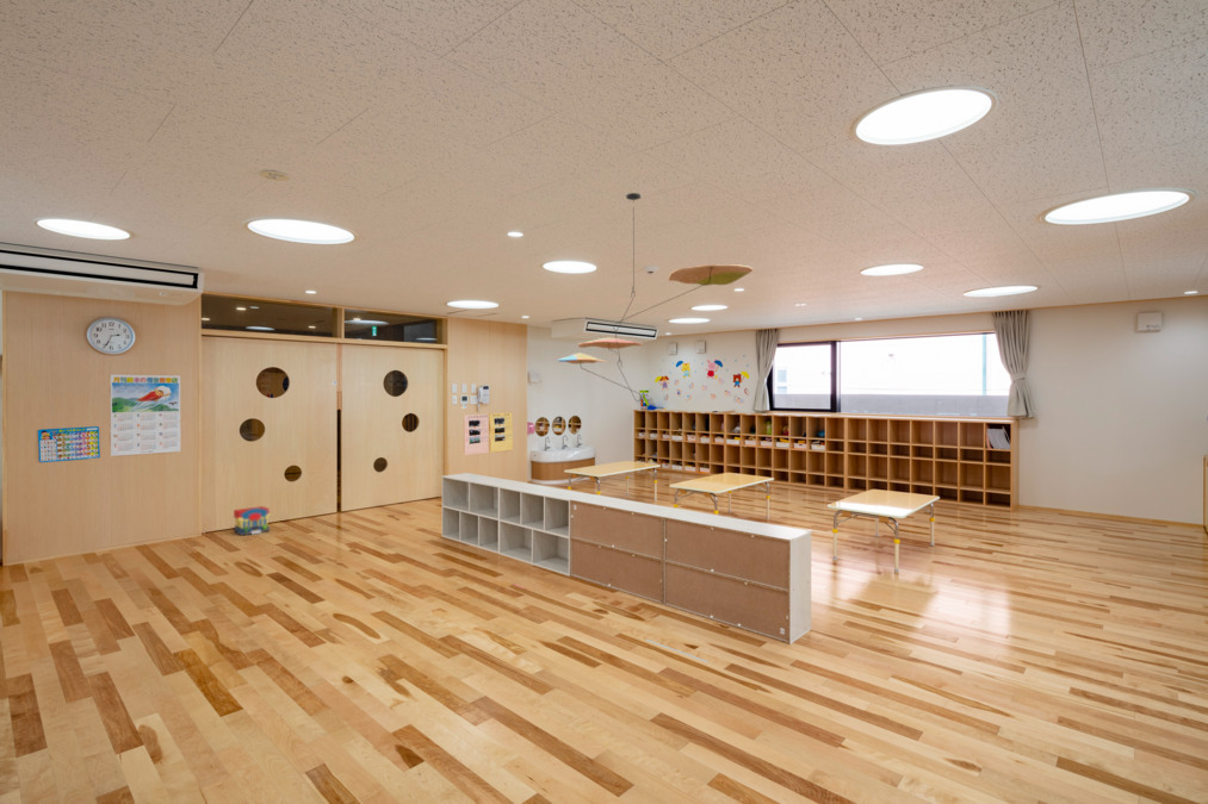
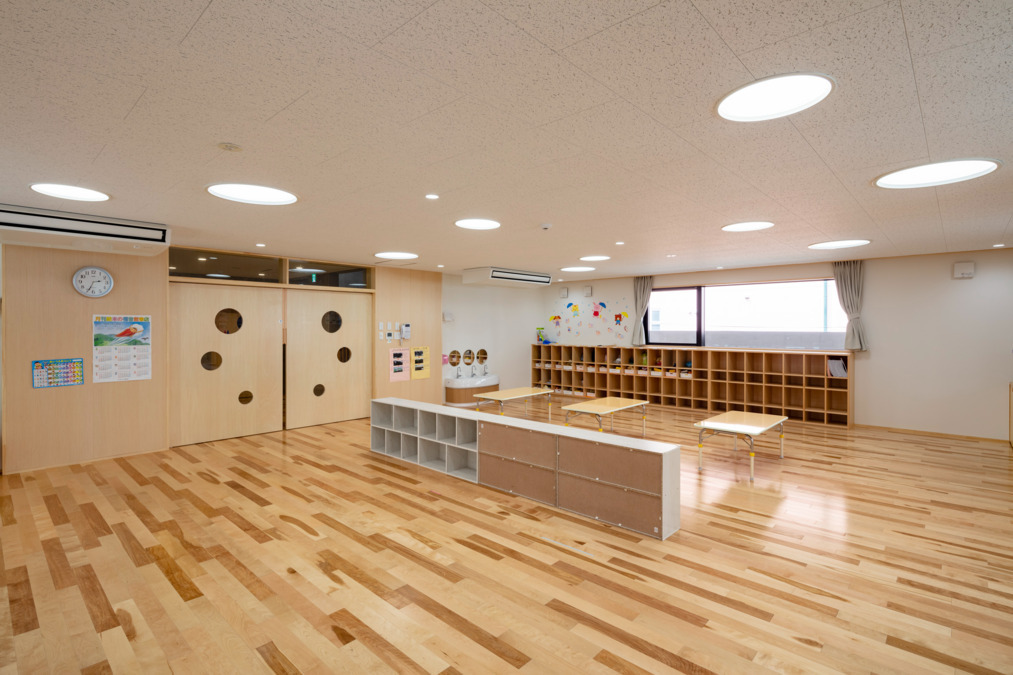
- toy house (252, 519)
- ceiling mobile (652, 306)
